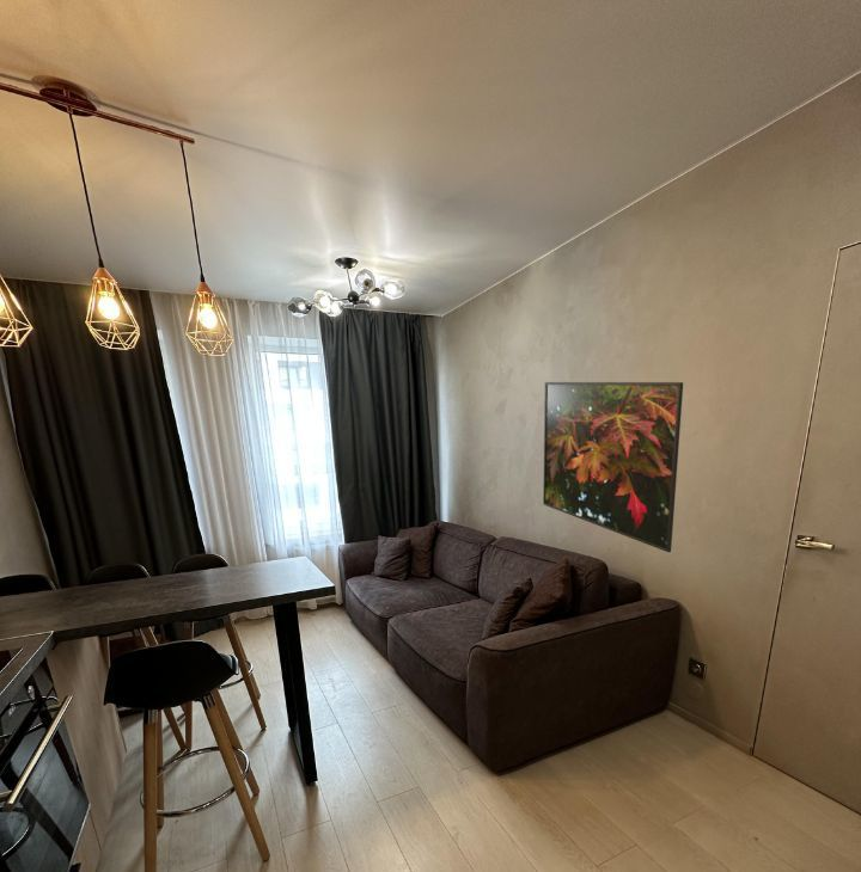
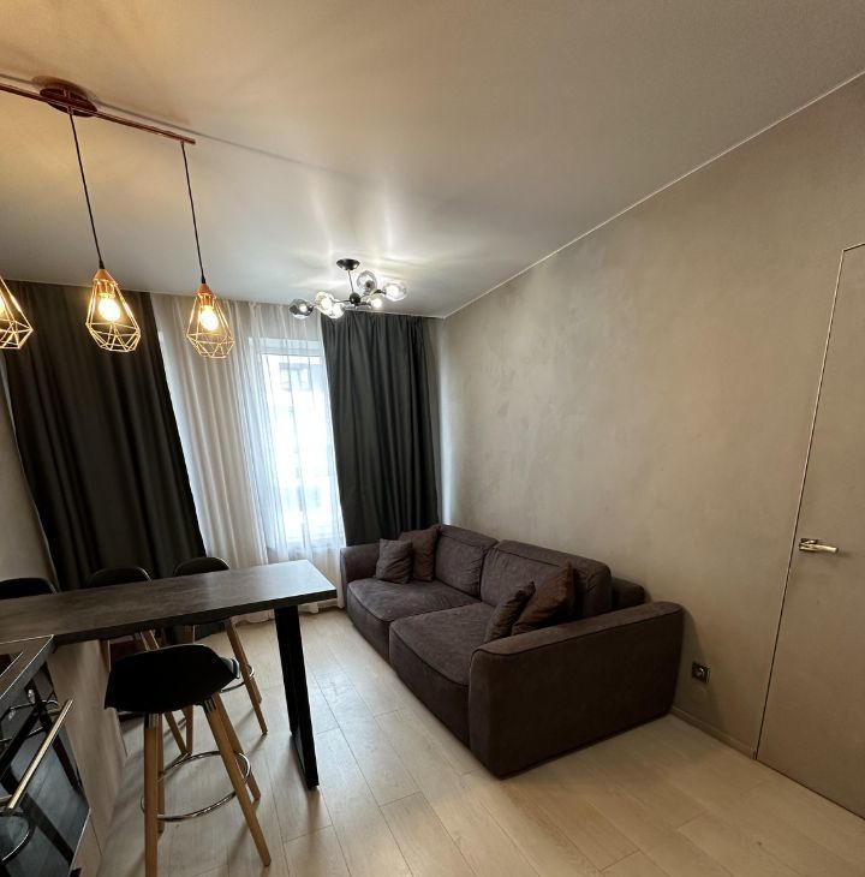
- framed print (599, 455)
